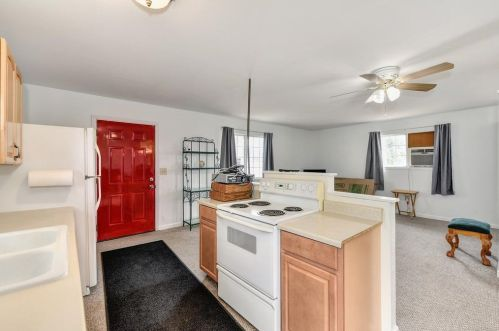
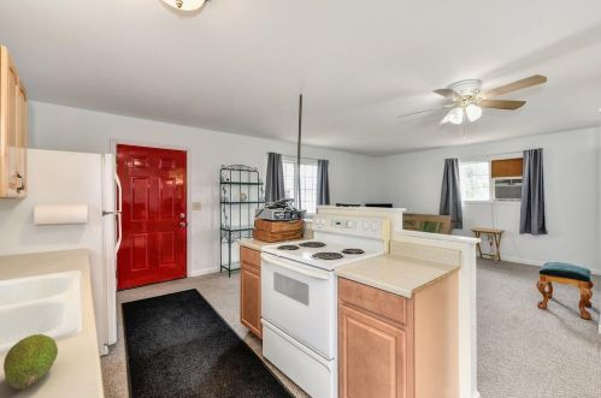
+ fruit (31, 358)
